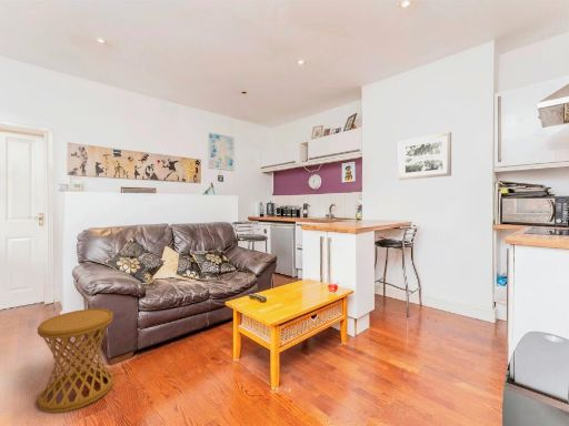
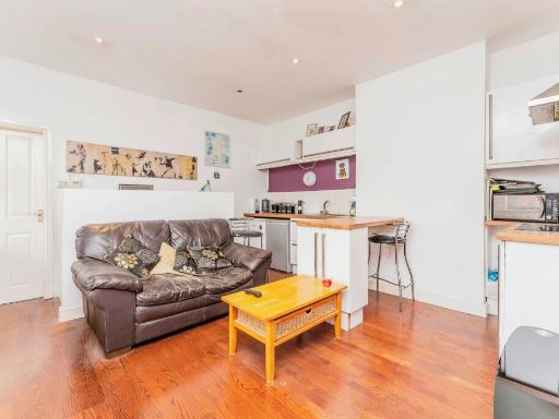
- wall art (422, 158)
- side table (77, 355)
